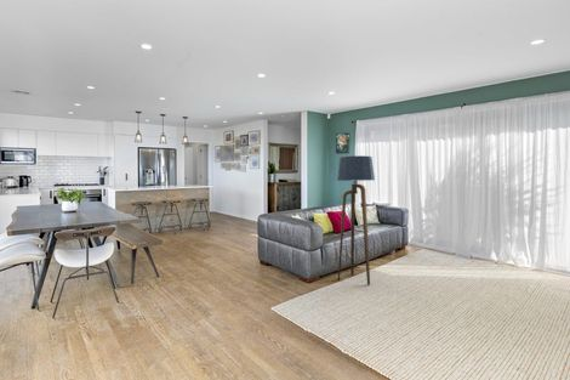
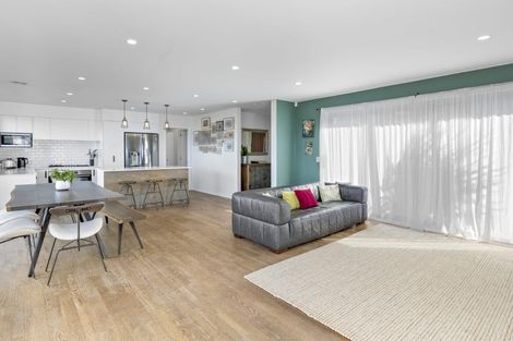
- floor lamp (353, 219)
